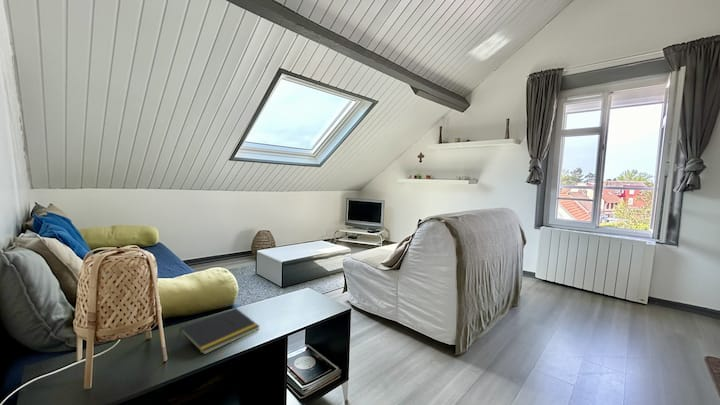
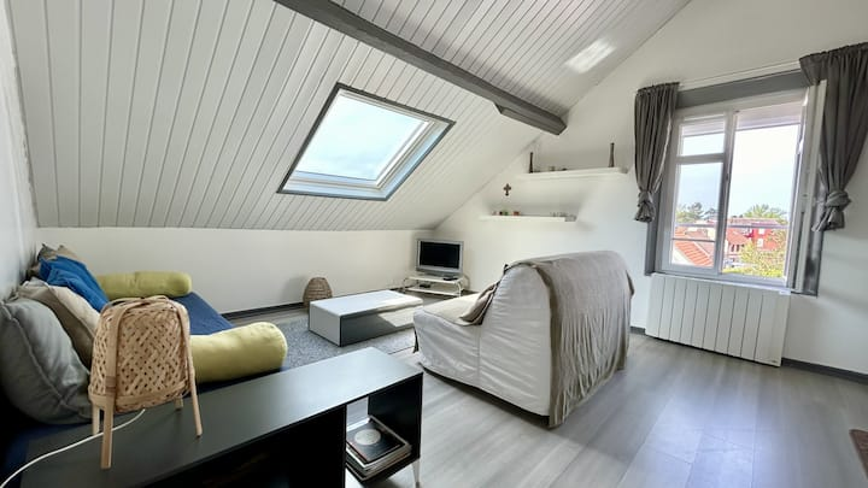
- notepad (221, 328)
